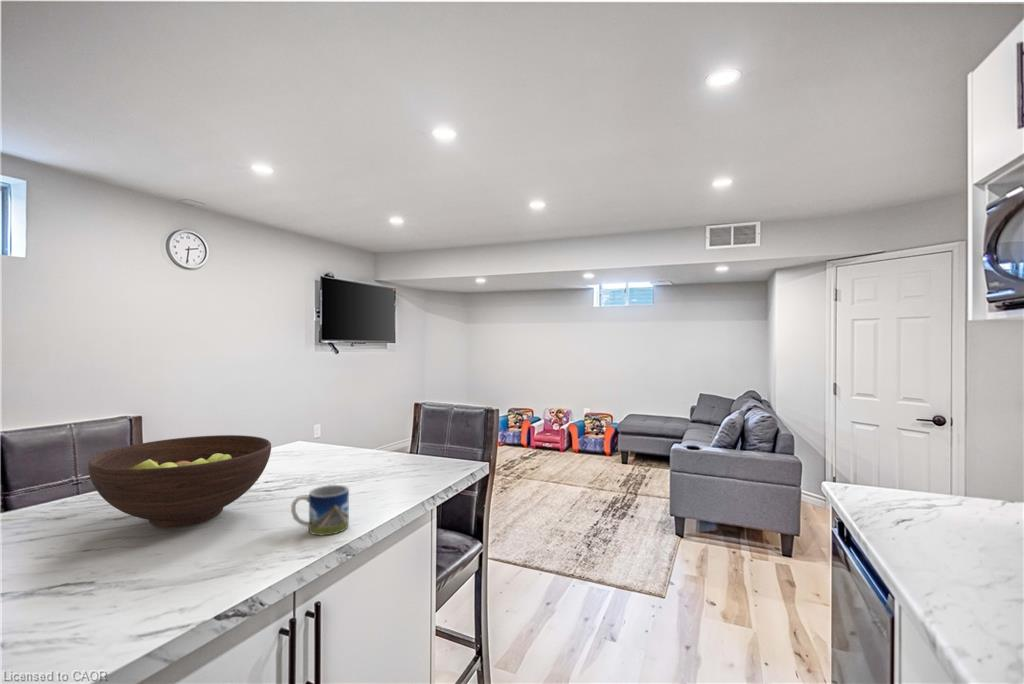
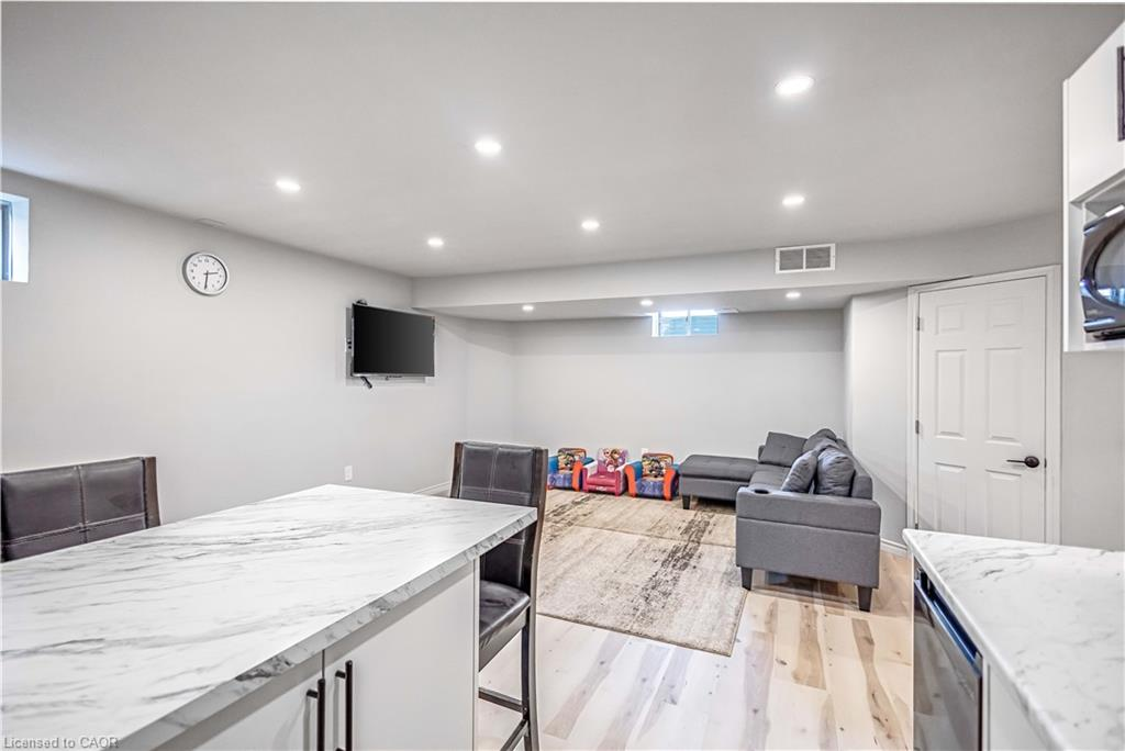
- mug (320, 510)
- fruit bowl (187, 483)
